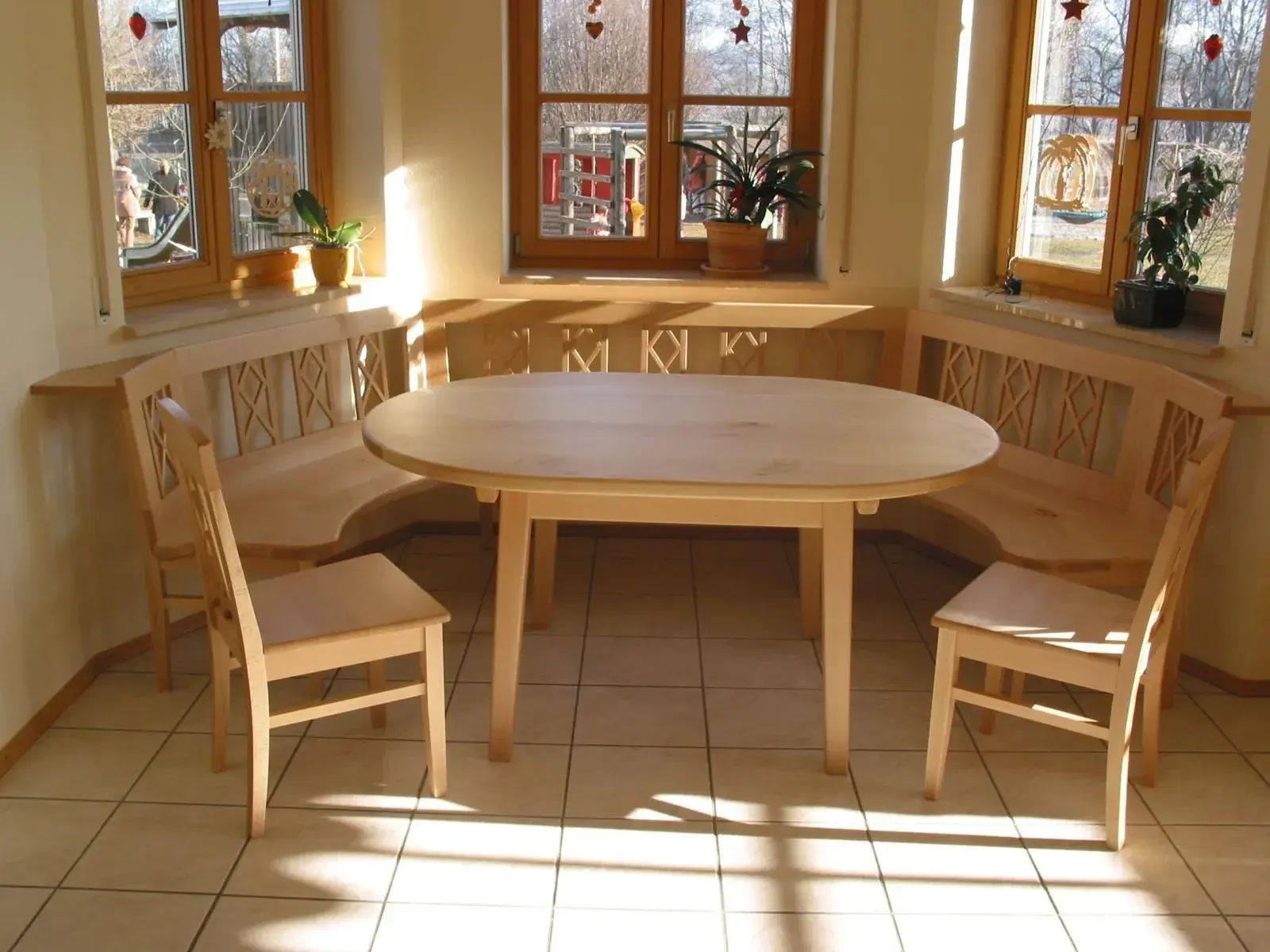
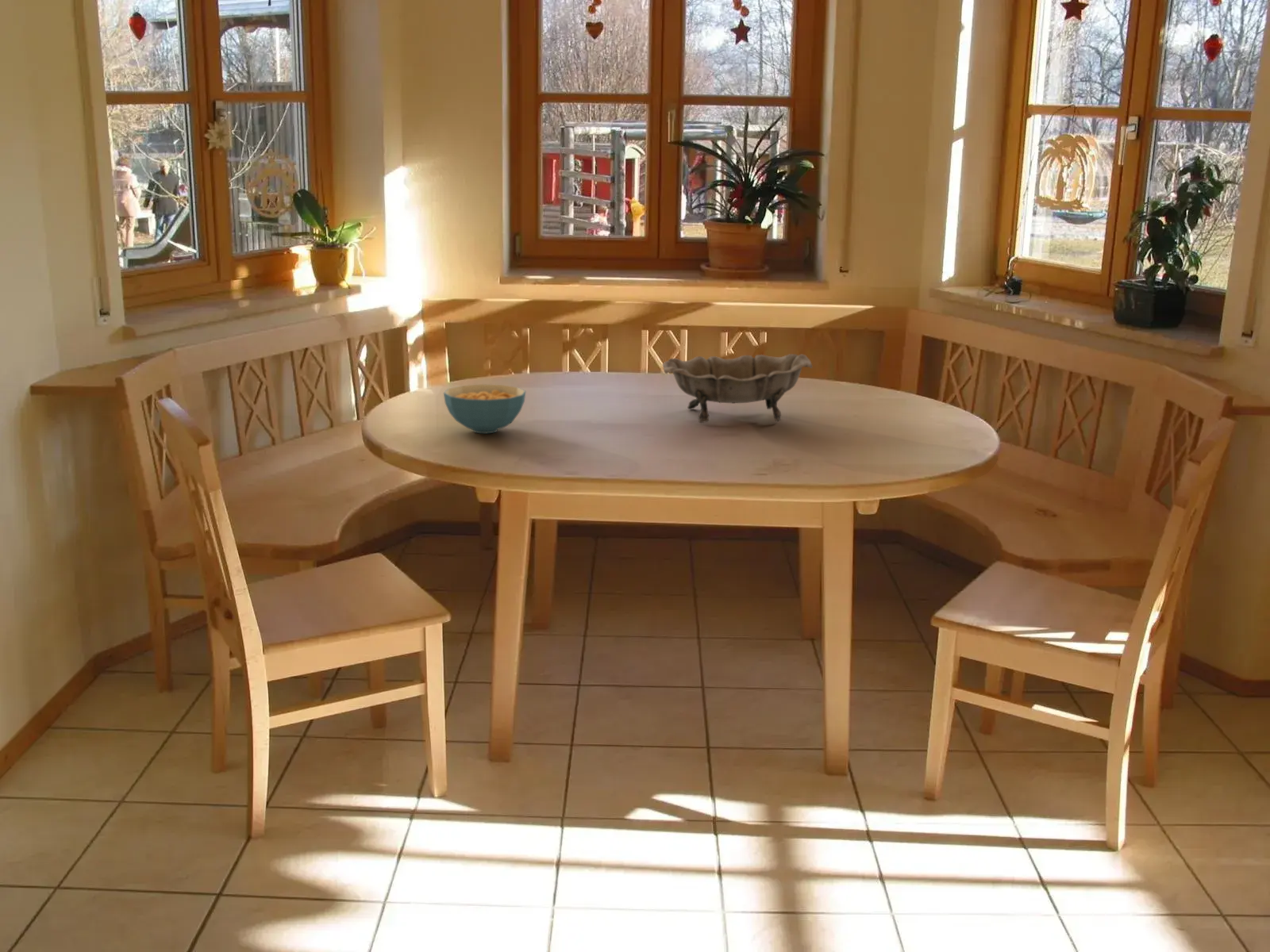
+ cereal bowl (485, 411)
+ decorative bowl (735, 386)
